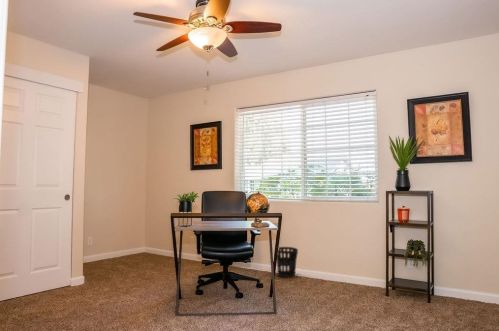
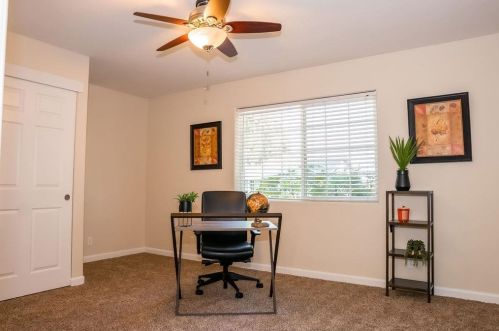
- wastebasket (286, 262)
